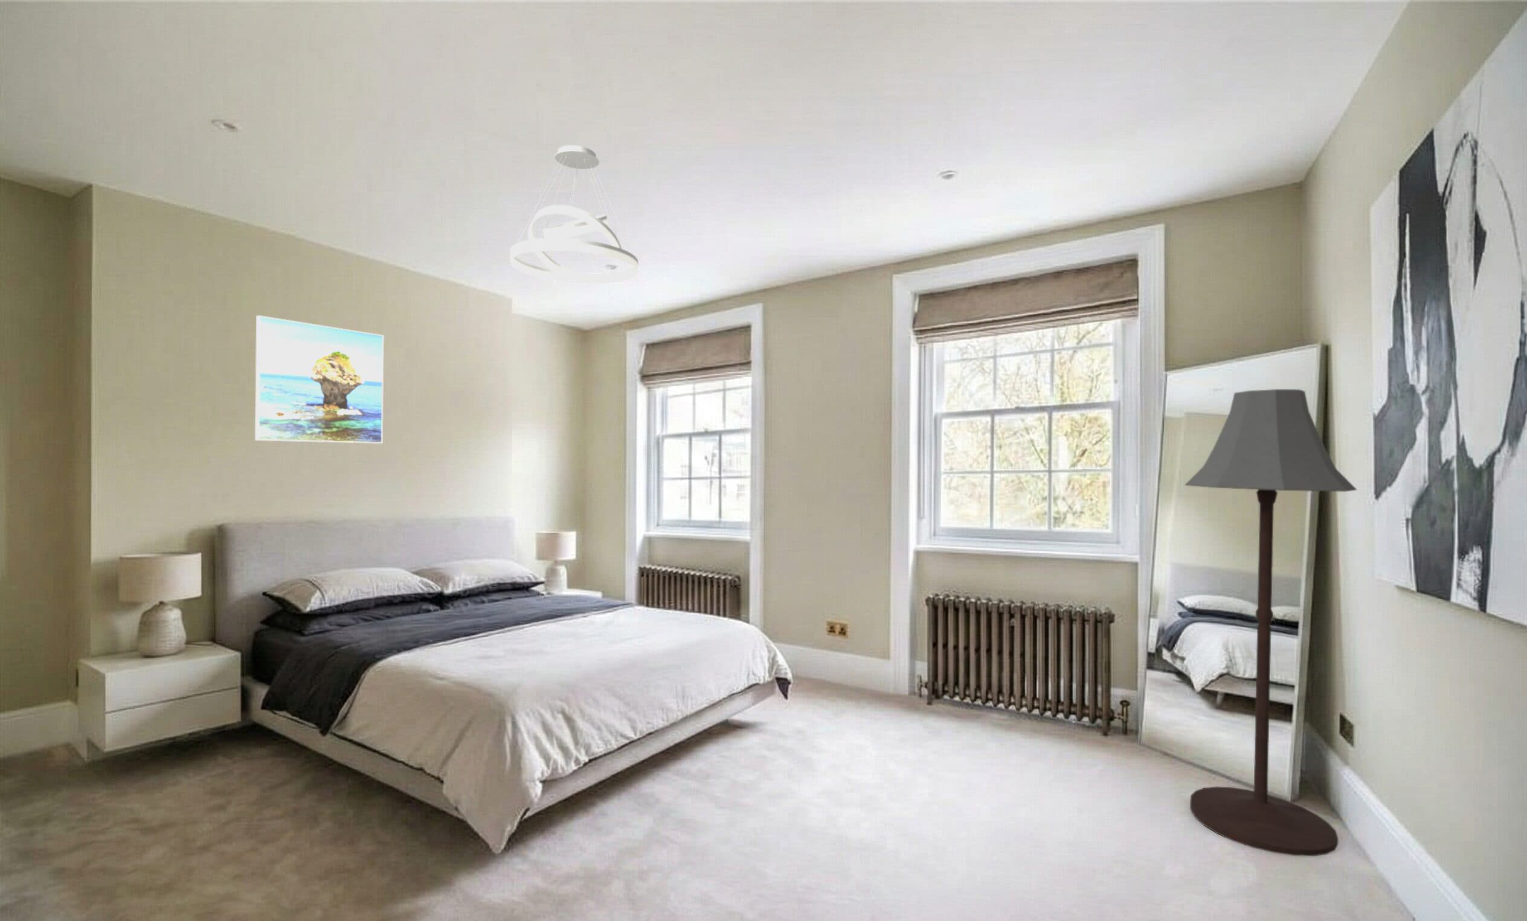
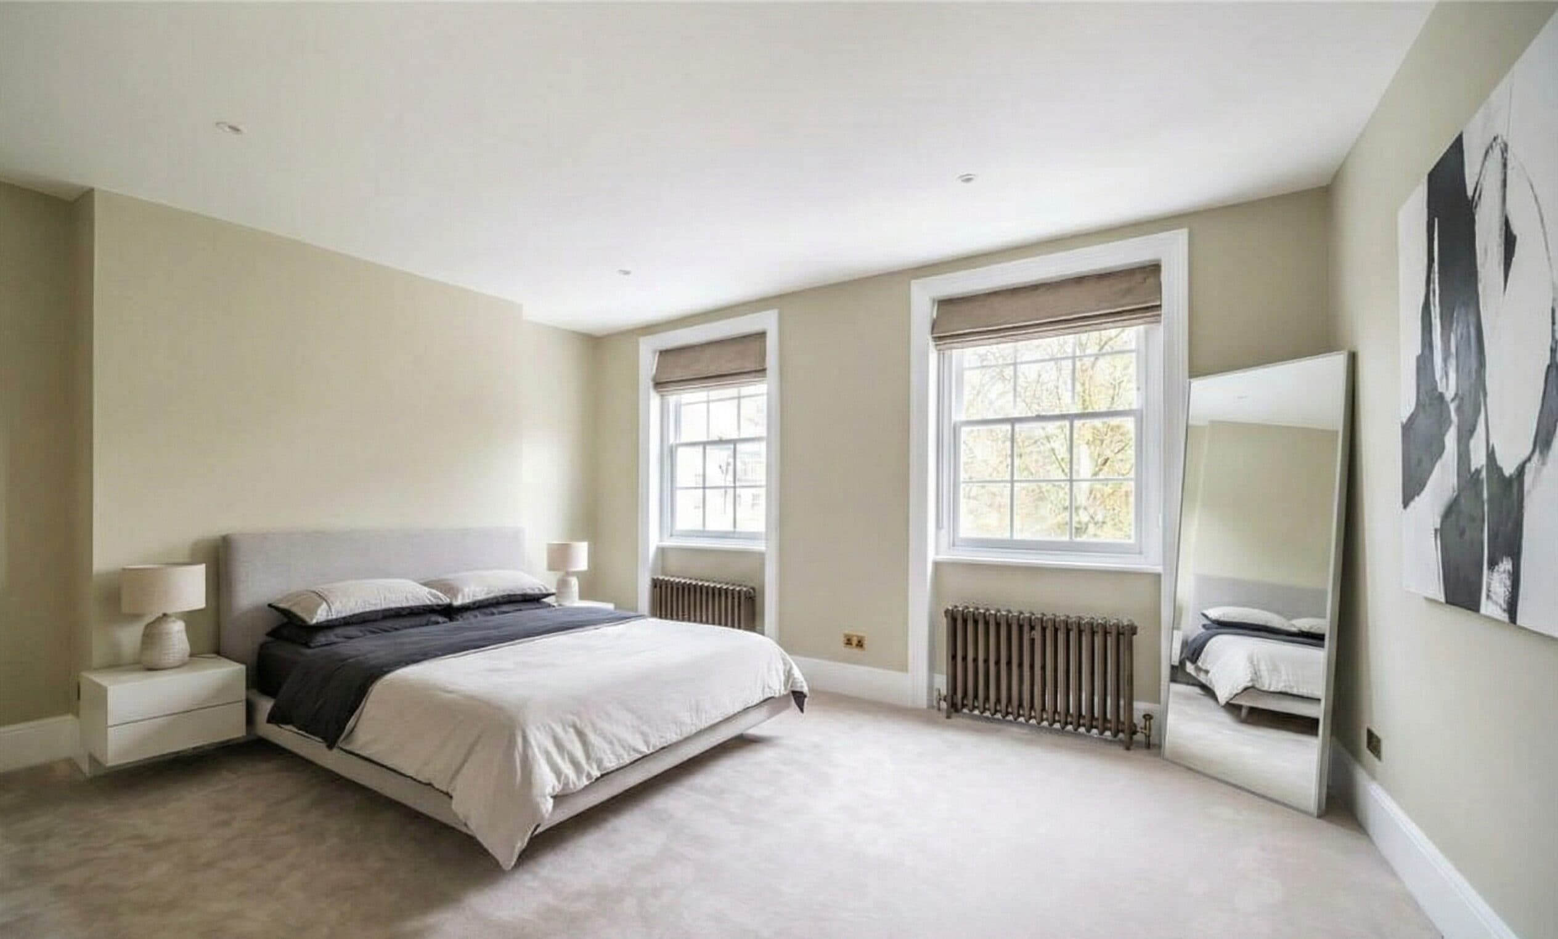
- floor lamp (1264, 608)
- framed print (324, 384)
- pendant light (576, 214)
